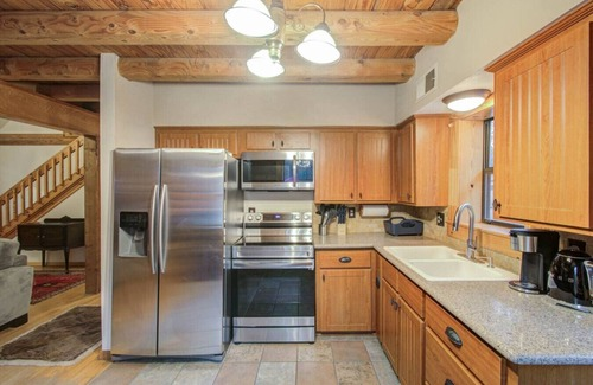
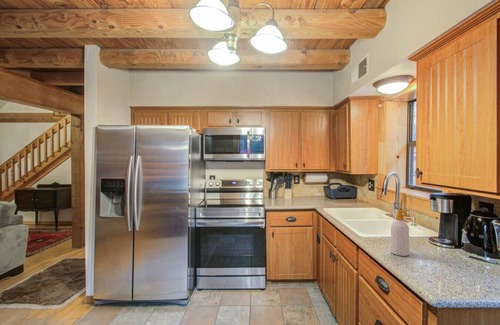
+ soap bottle (400, 231)
